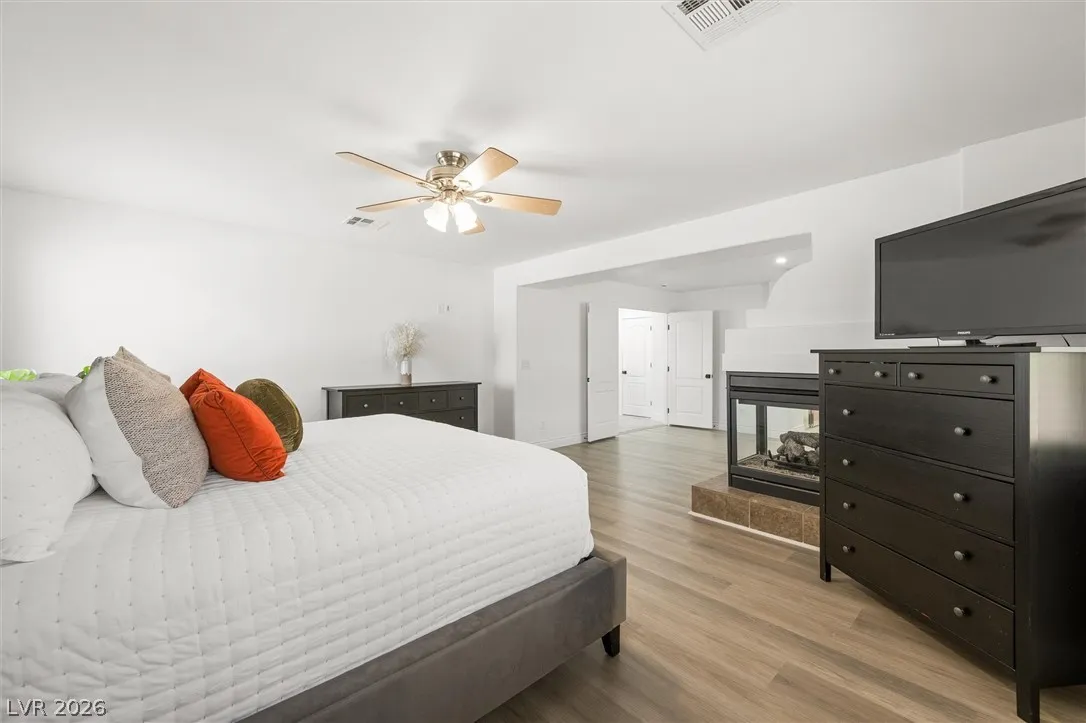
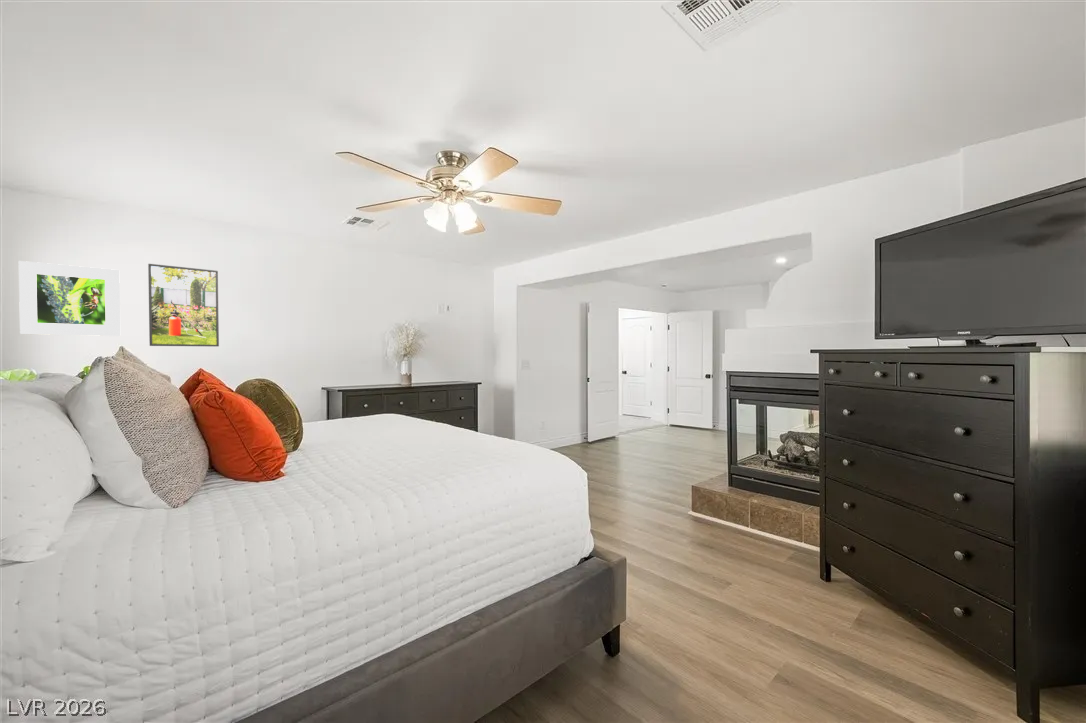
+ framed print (185, 306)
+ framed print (72, 300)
